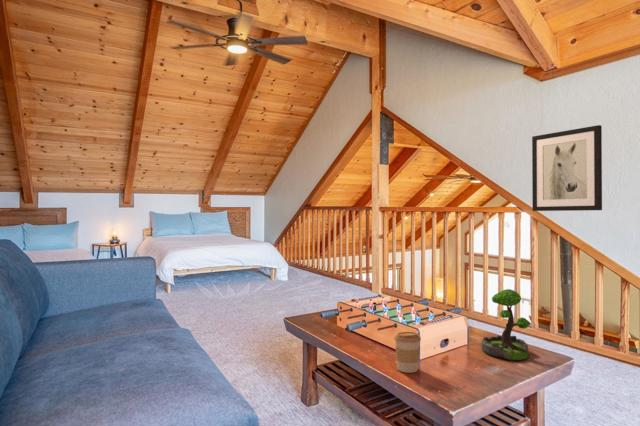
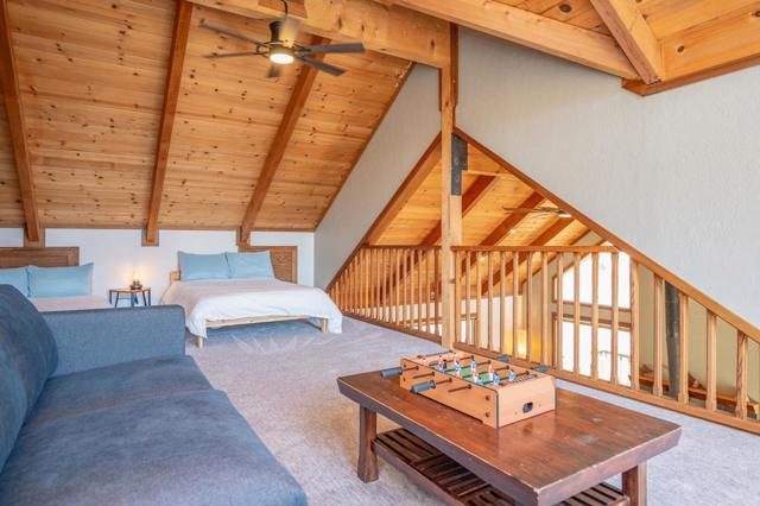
- wall art (564, 171)
- plant (508, 320)
- coffee cup (407, 350)
